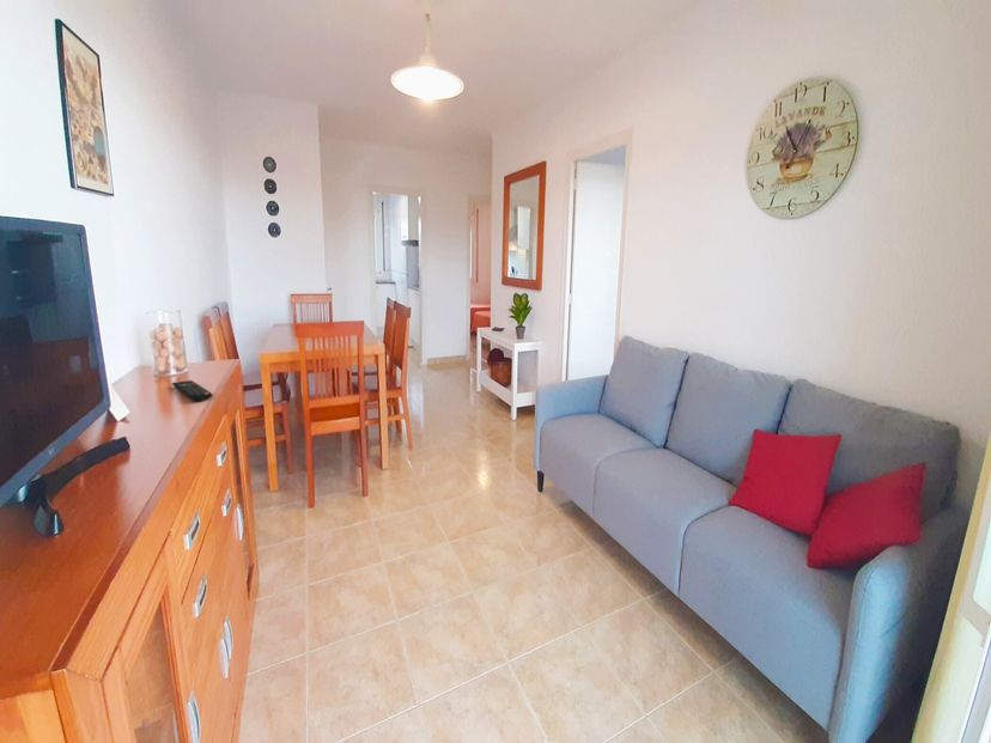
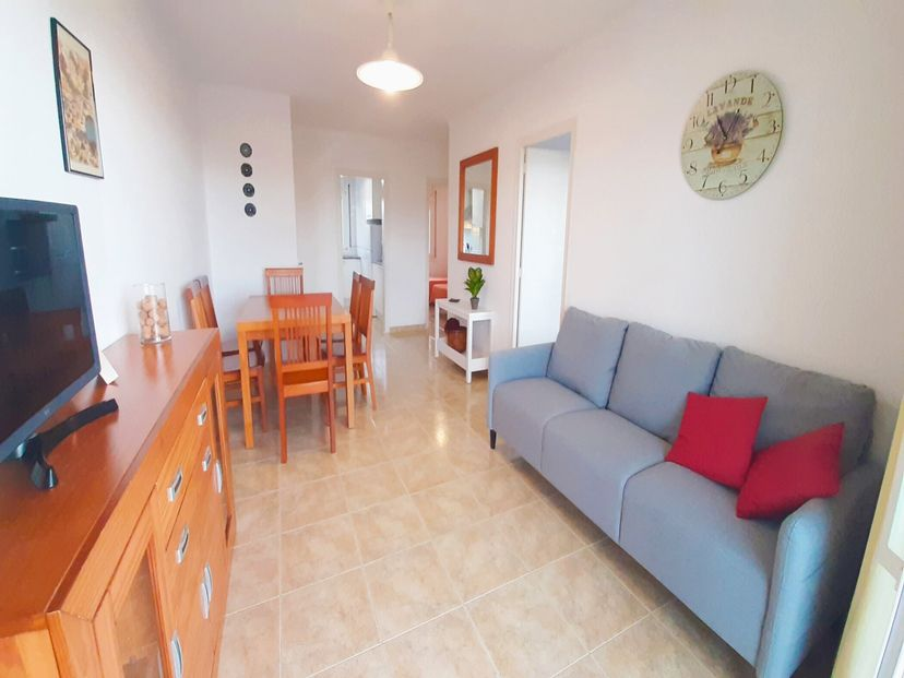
- remote control (191, 390)
